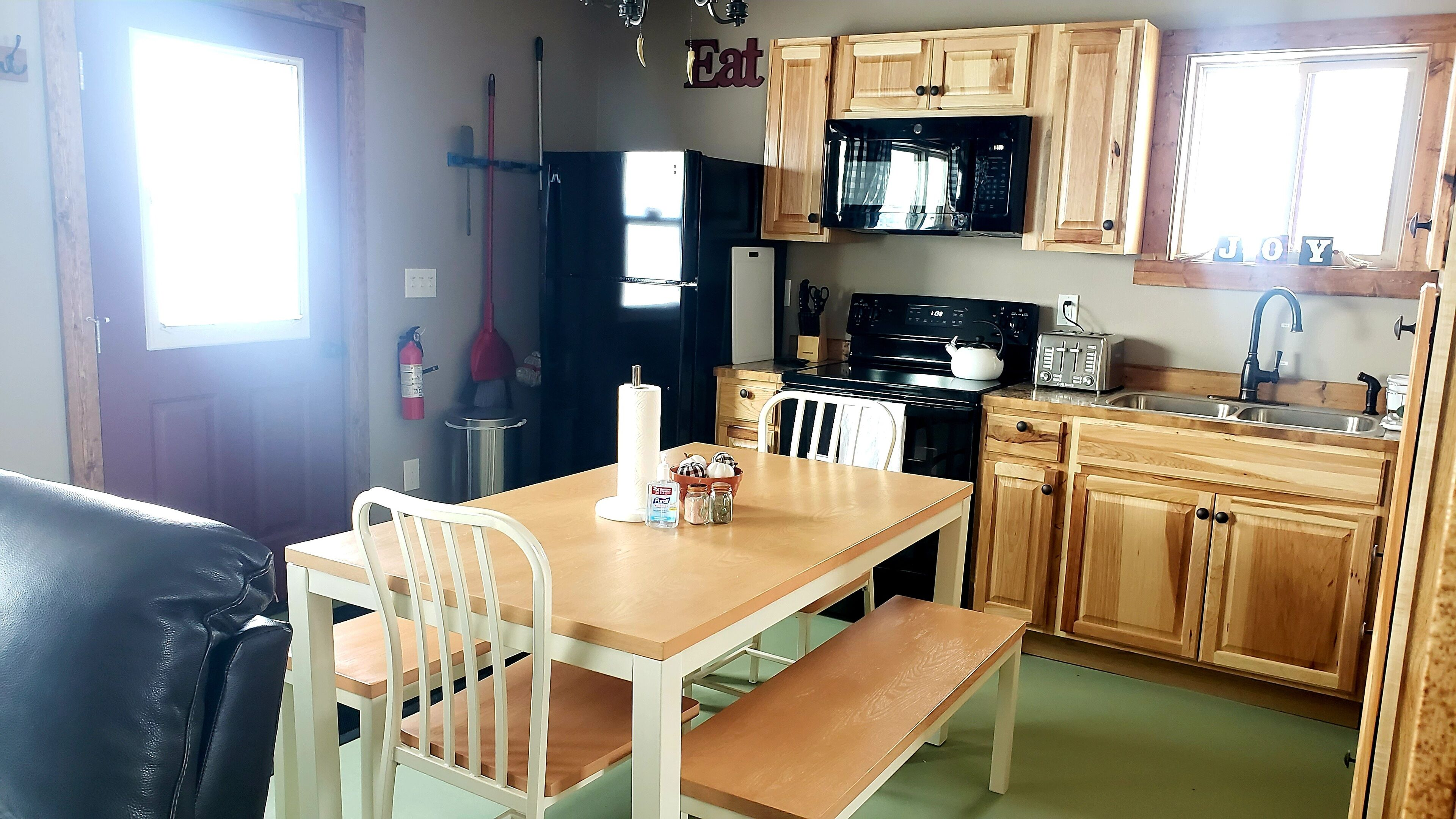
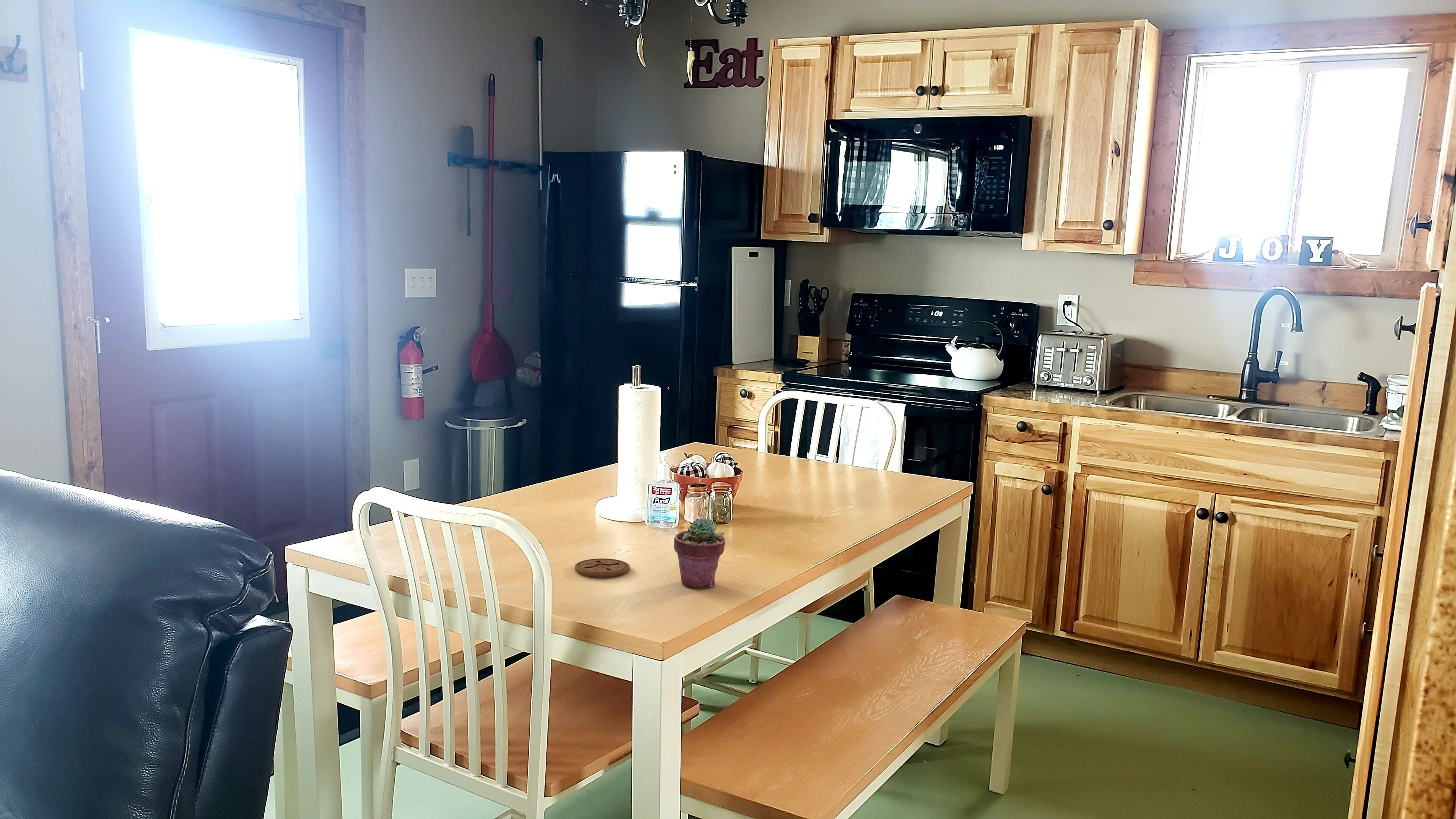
+ coaster (602, 567)
+ potted succulent (699, 551)
